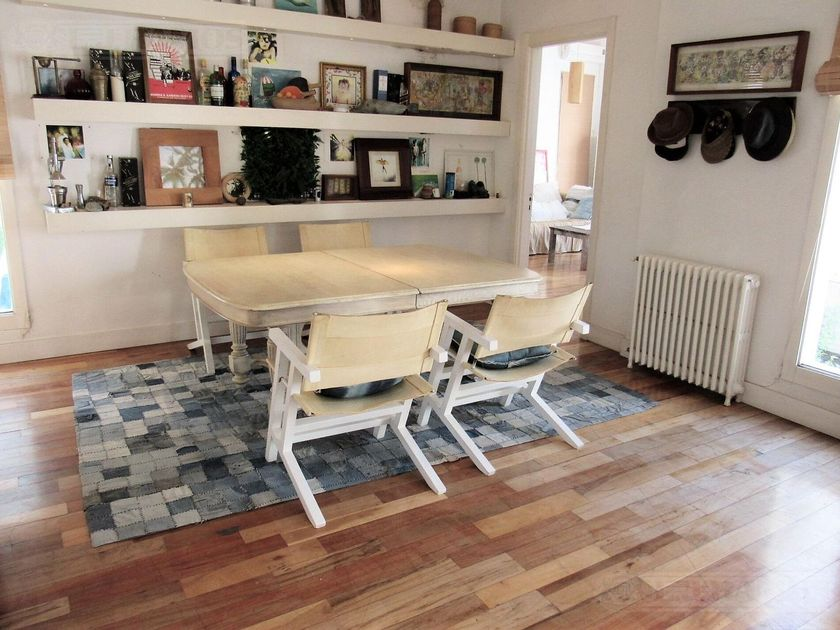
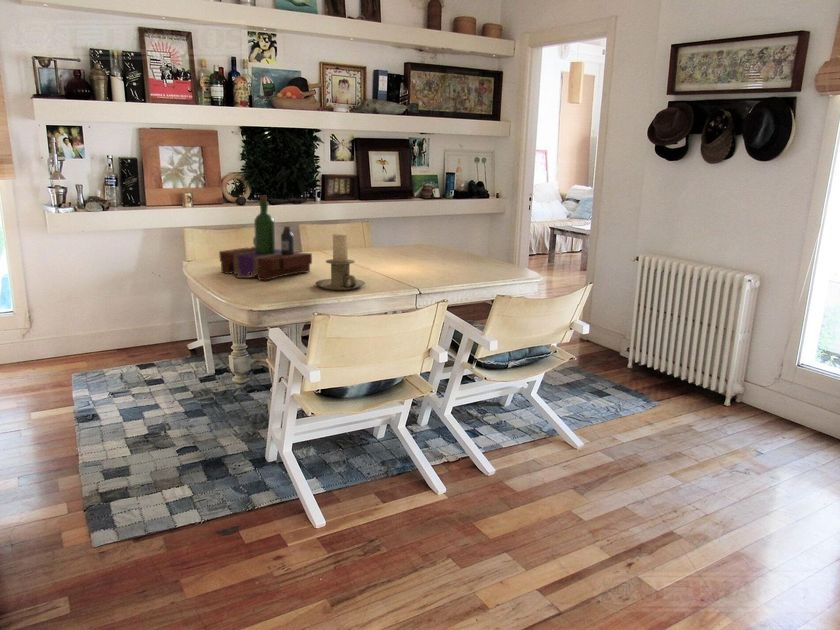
+ candle holder (340, 260)
+ bottle (265, 234)
